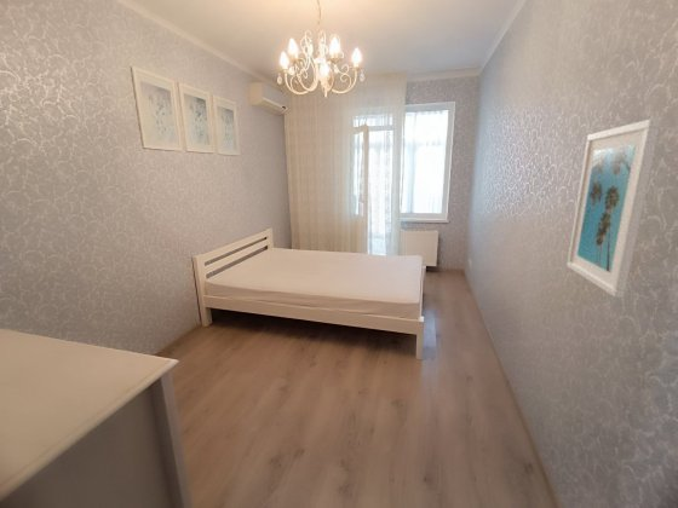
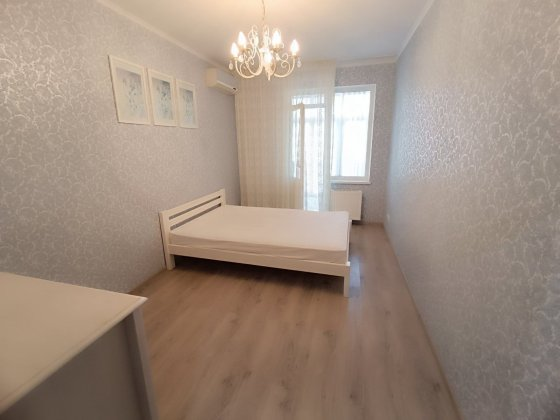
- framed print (603, 208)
